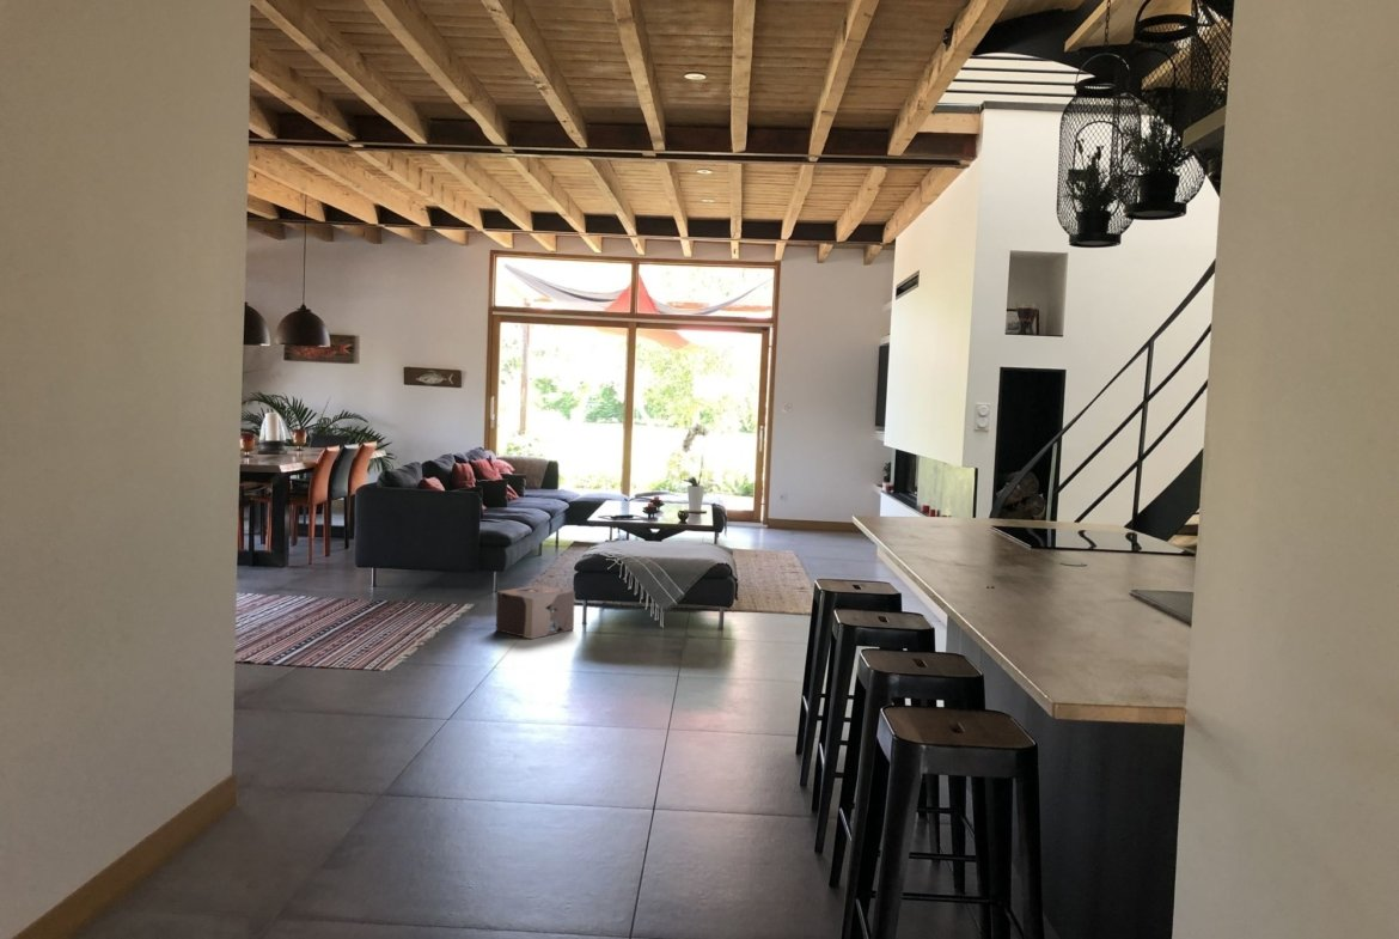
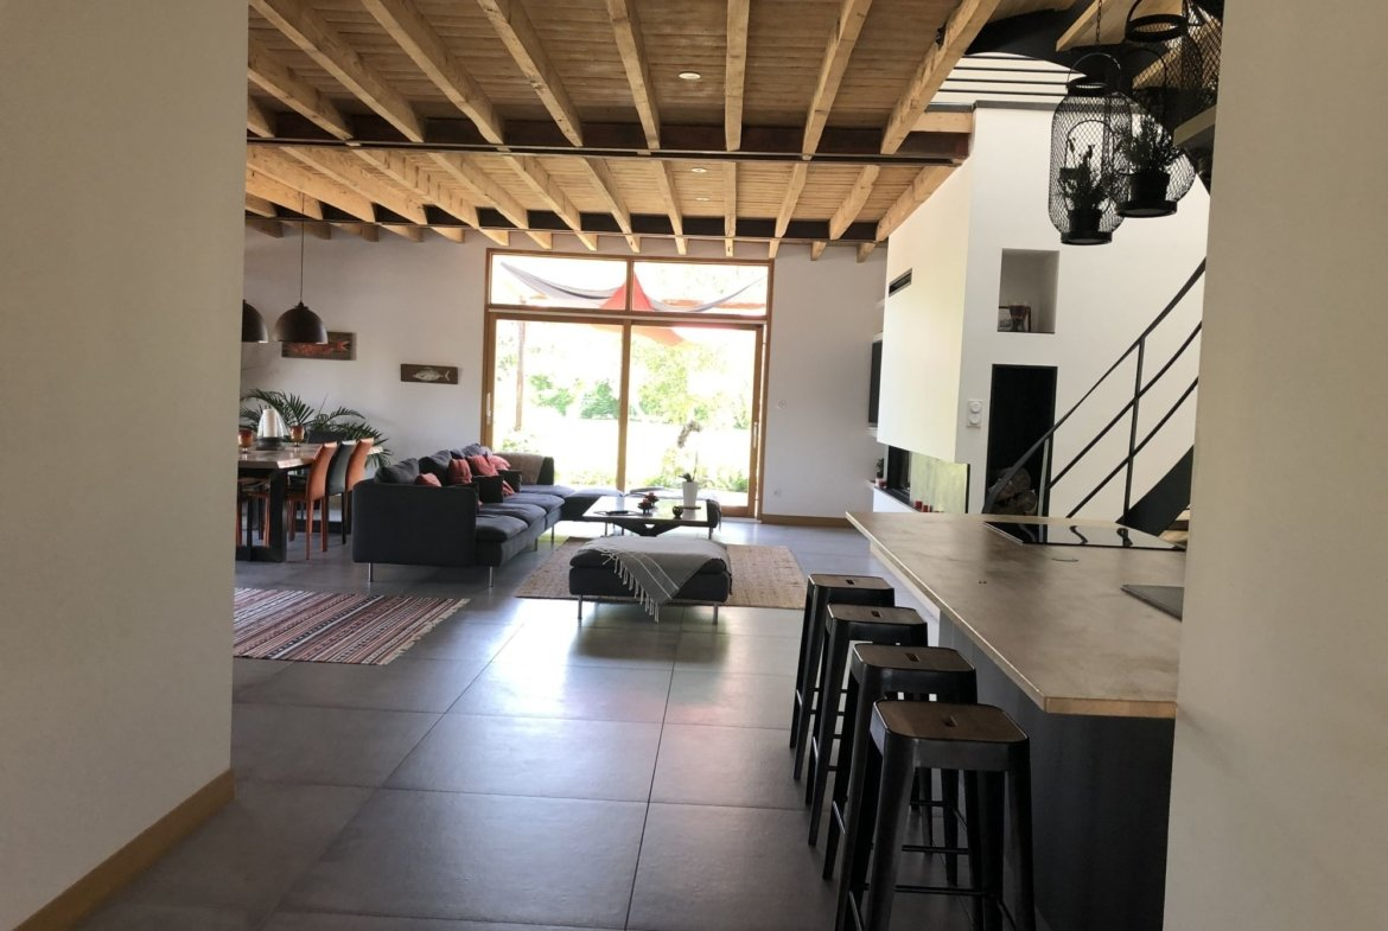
- cardboard box (534, 610)
